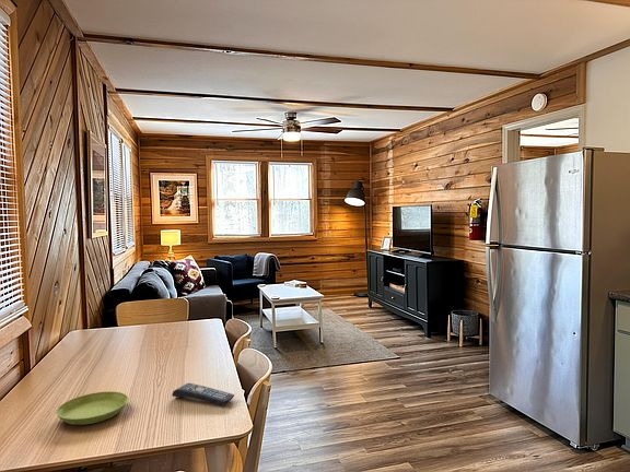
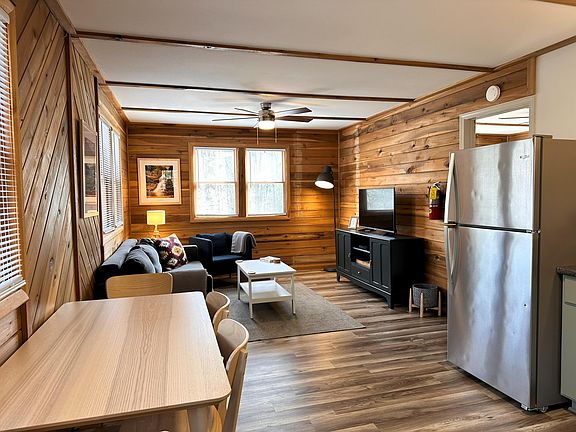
- remote control (202, 393)
- saucer (93, 409)
